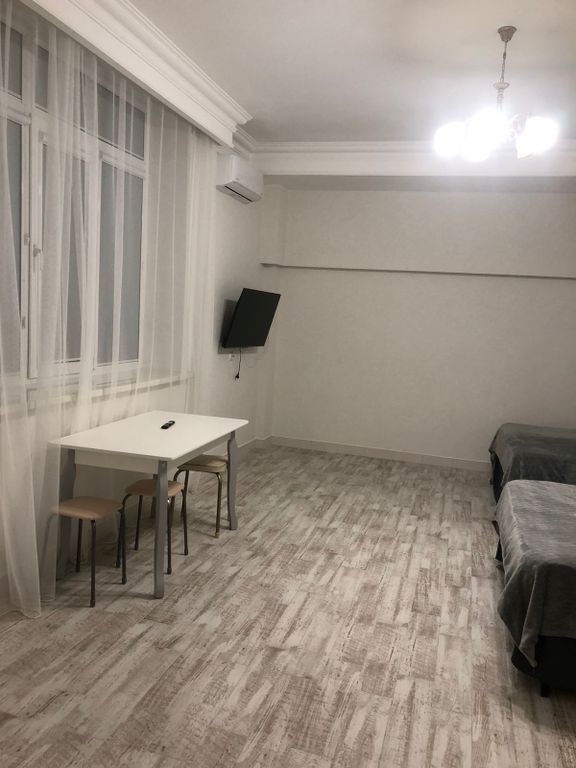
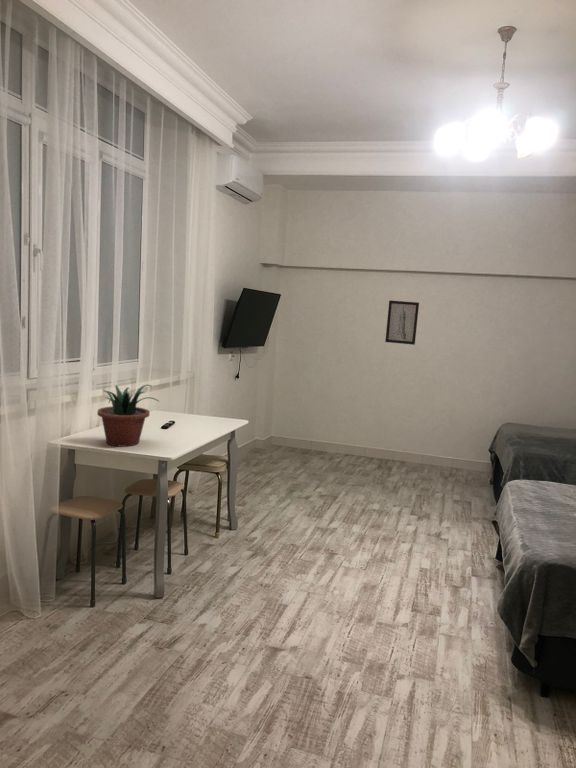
+ wall art (402, 322)
+ potted plant (129, 415)
